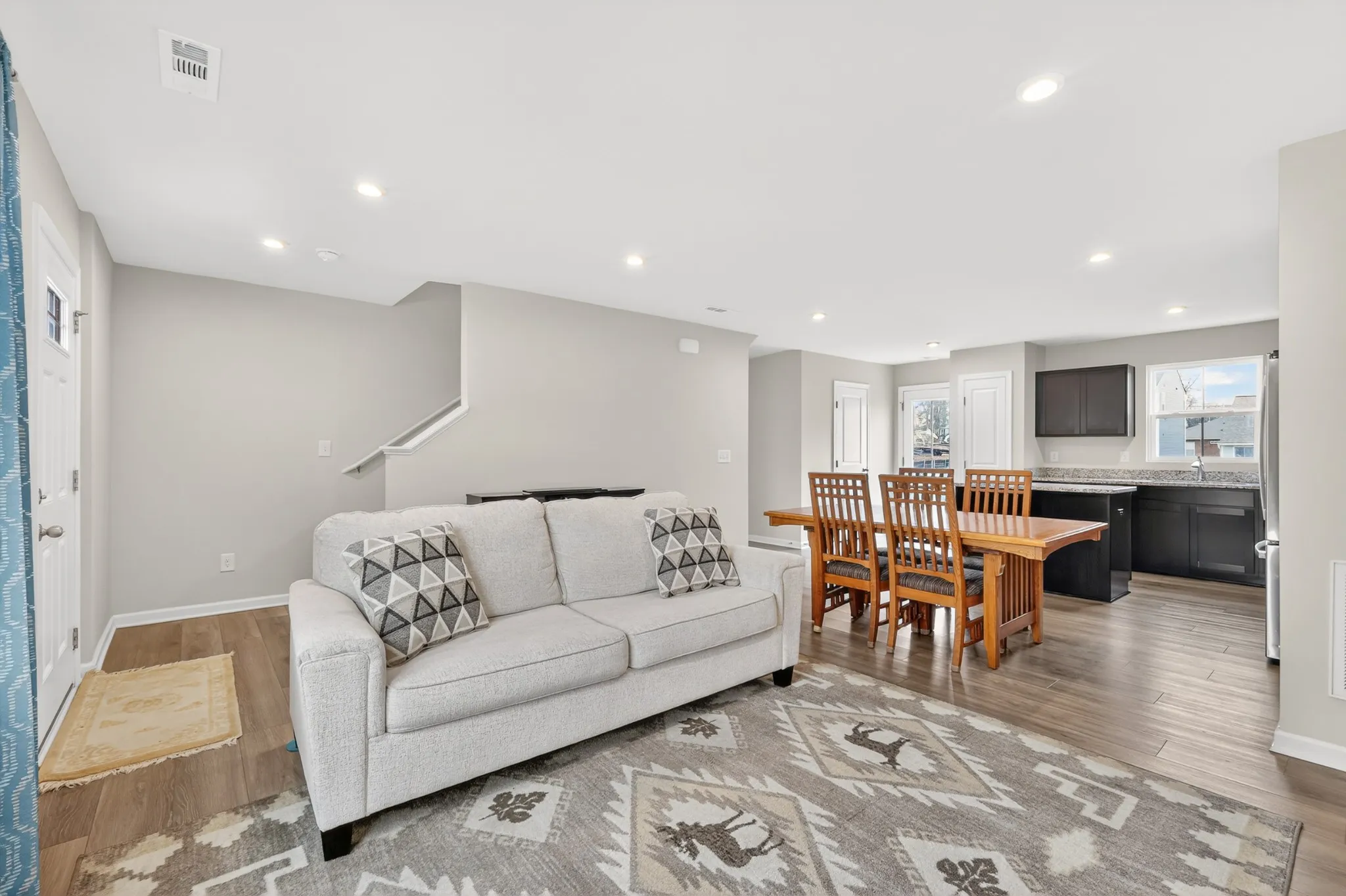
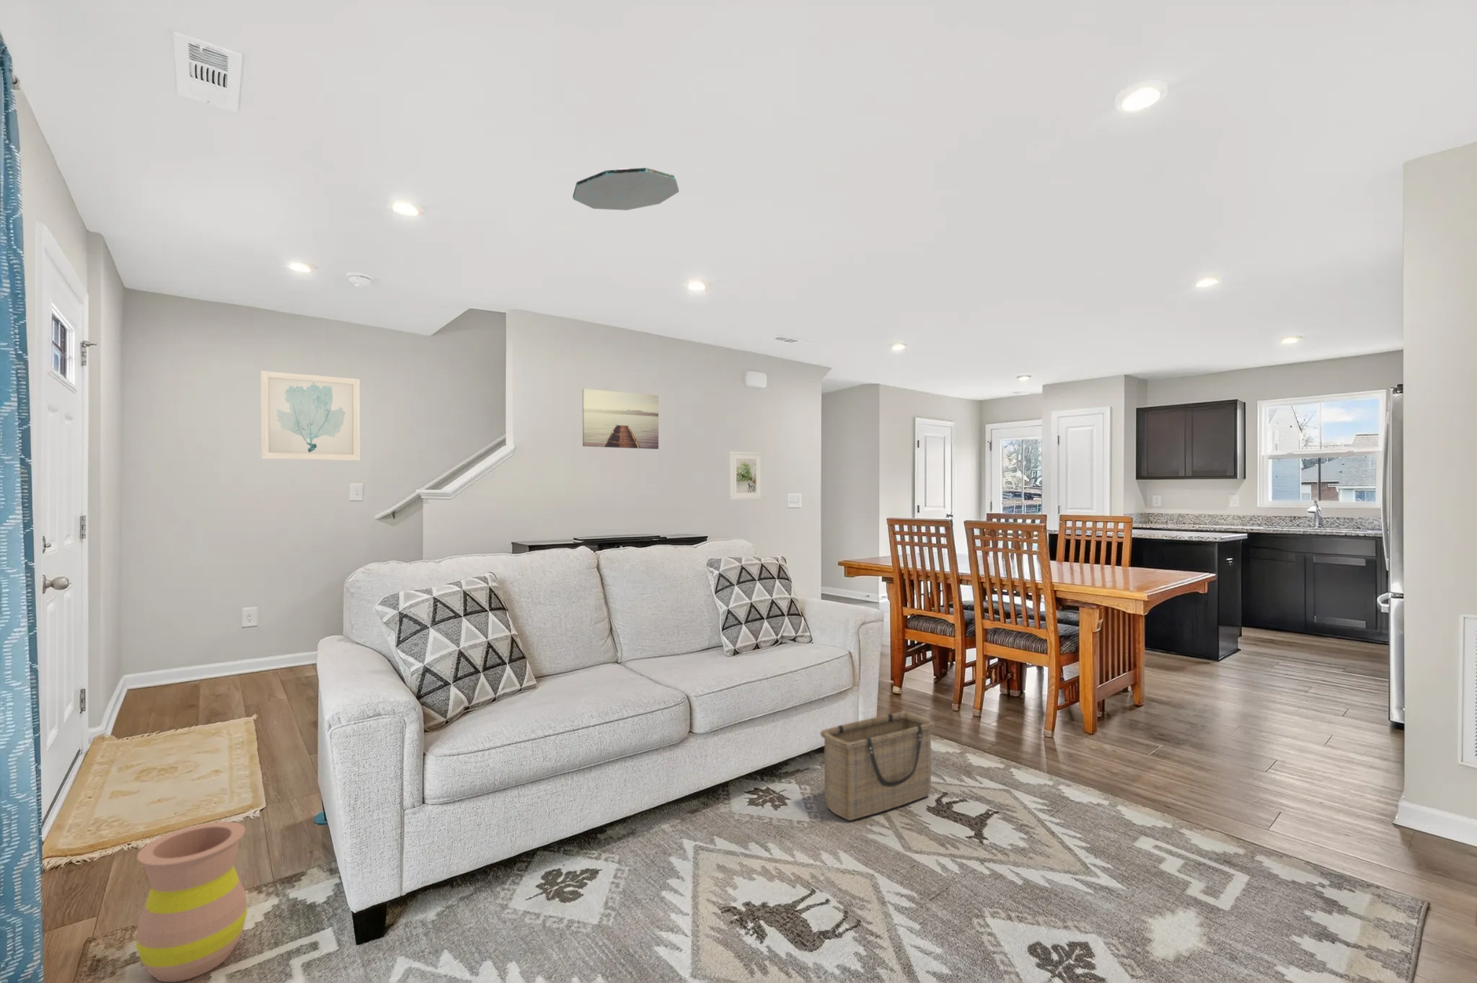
+ ceiling light (625, 185)
+ vase (193, 901)
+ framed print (746, 476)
+ wall art (622, 419)
+ basket (879, 764)
+ wall art (312, 417)
